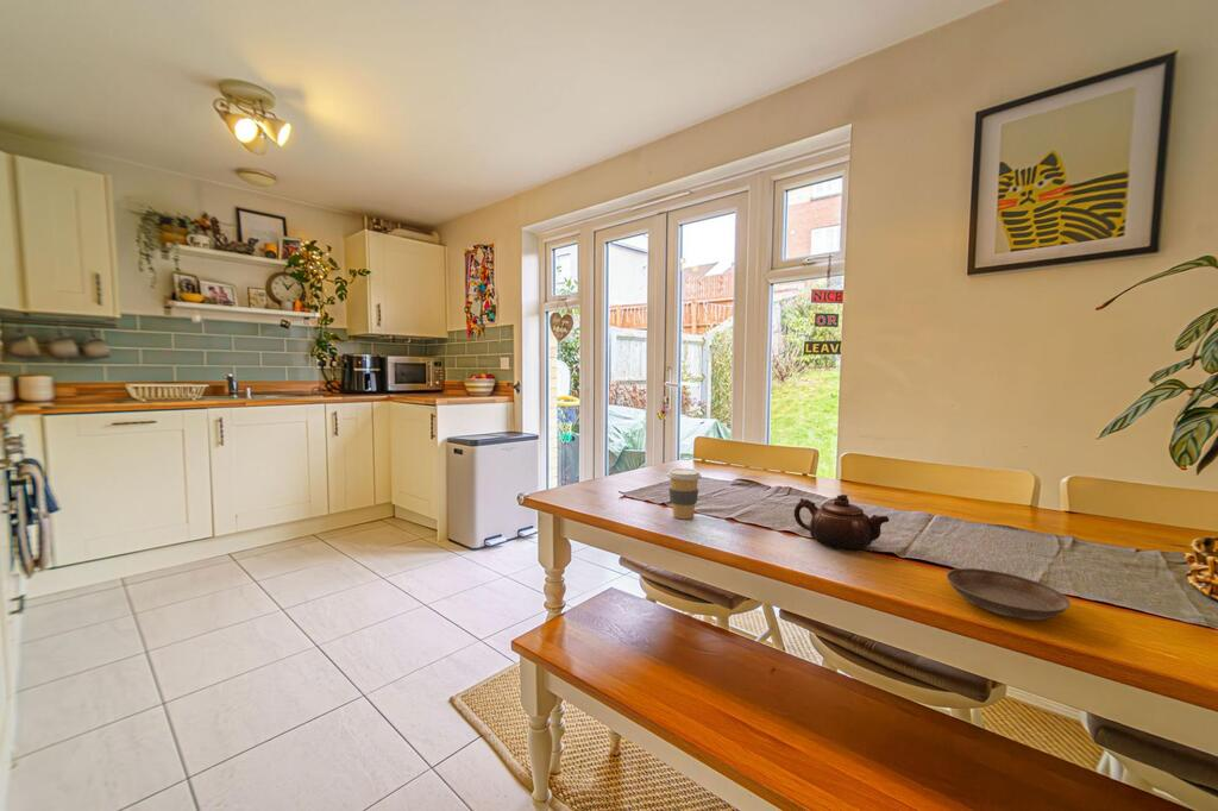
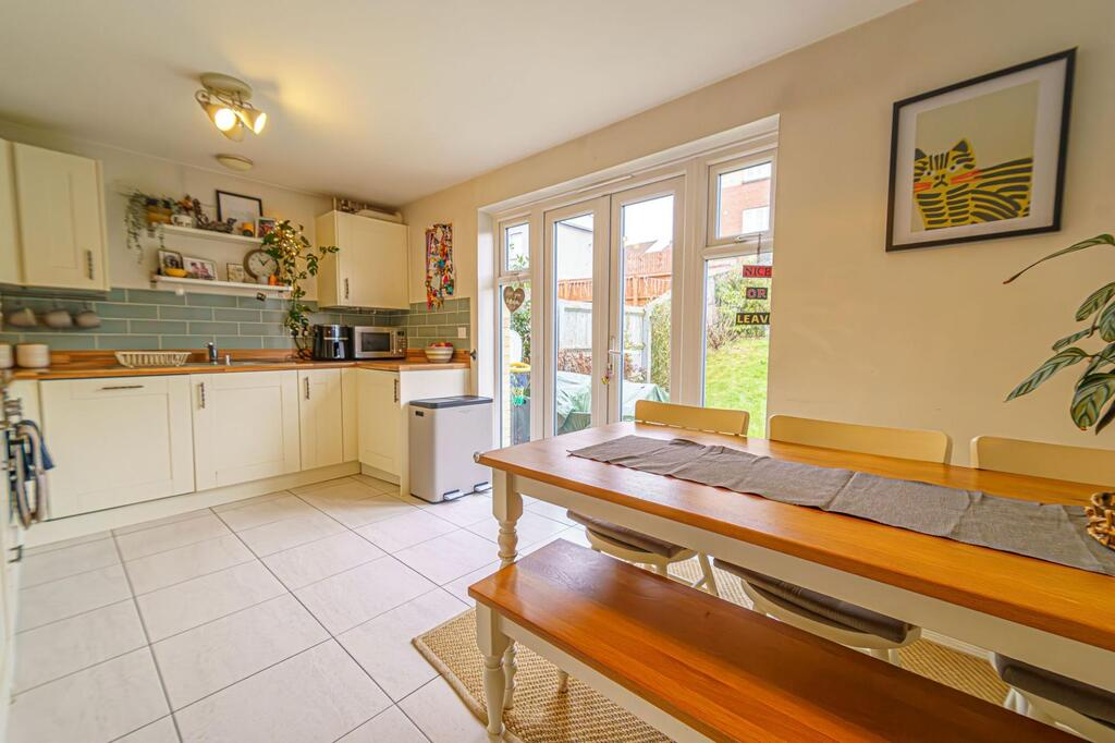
- saucer (1004, 595)
- coffee cup (683, 493)
- teapot (839, 517)
